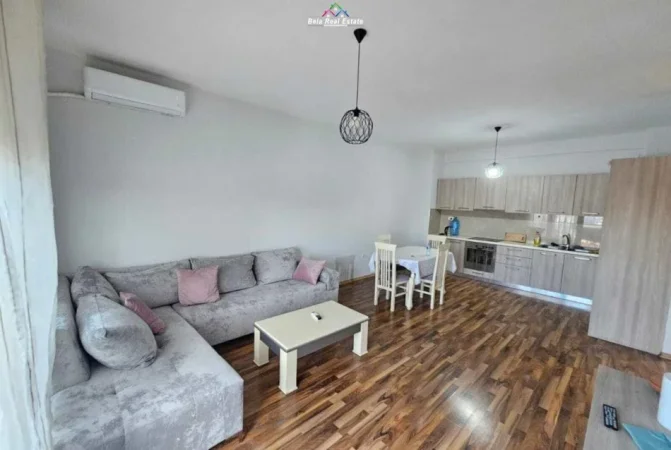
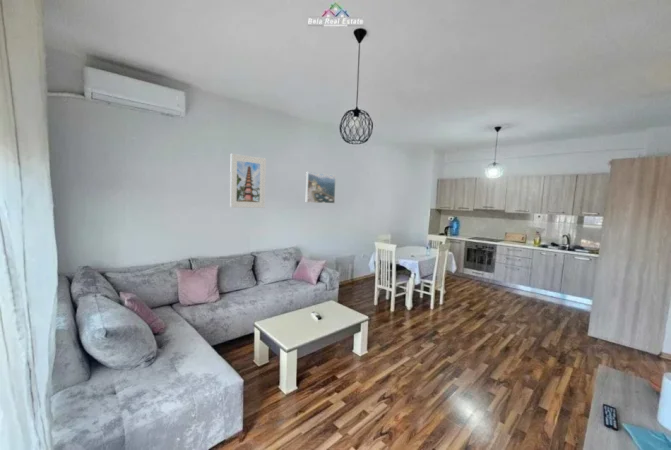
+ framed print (321, 188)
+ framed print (248, 182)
